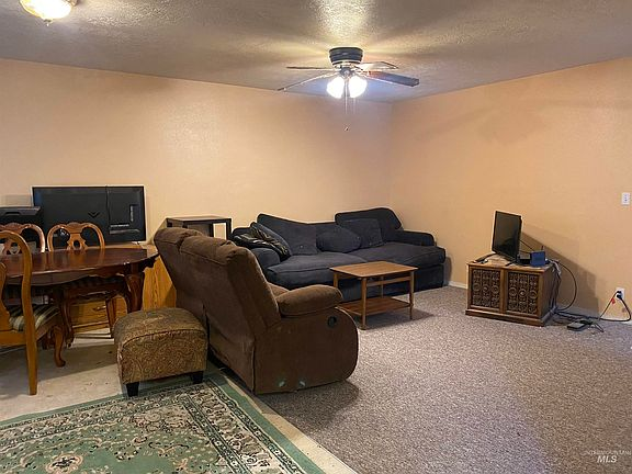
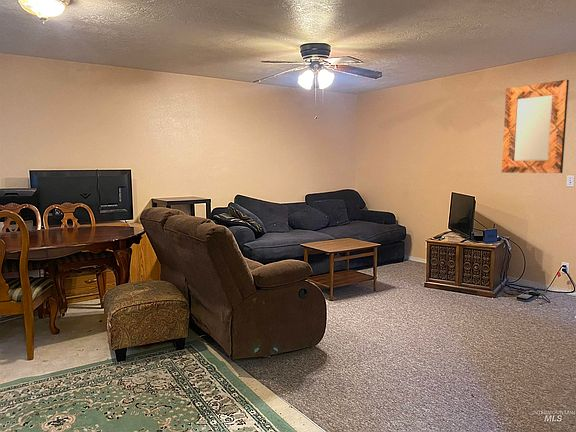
+ home mirror (533, 129)
